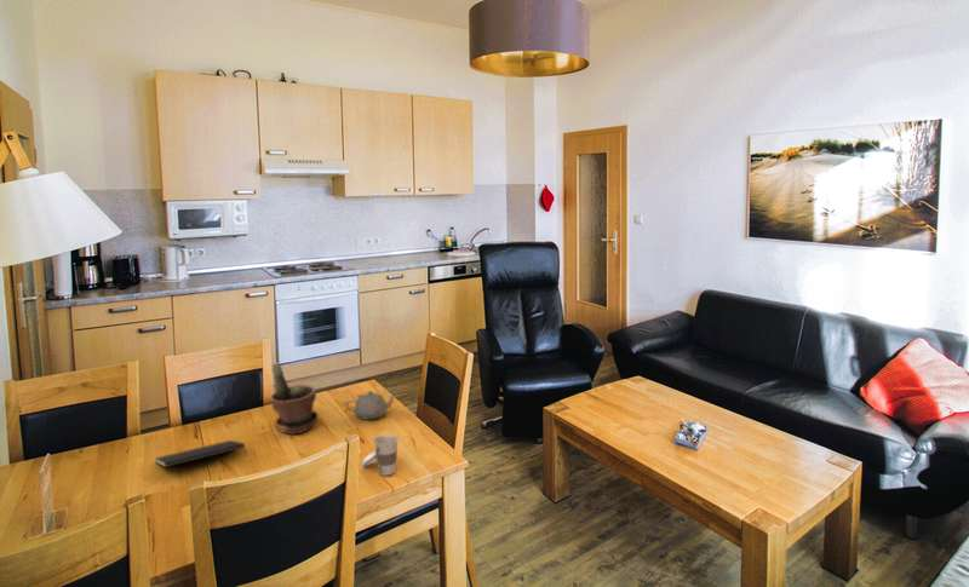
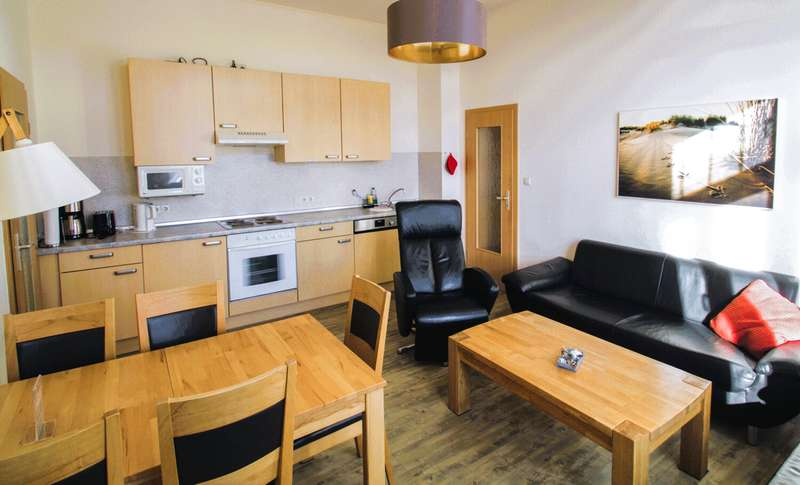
- teapot (372, 403)
- notepad (199, 453)
- cup (380, 454)
- potted plant (293, 395)
